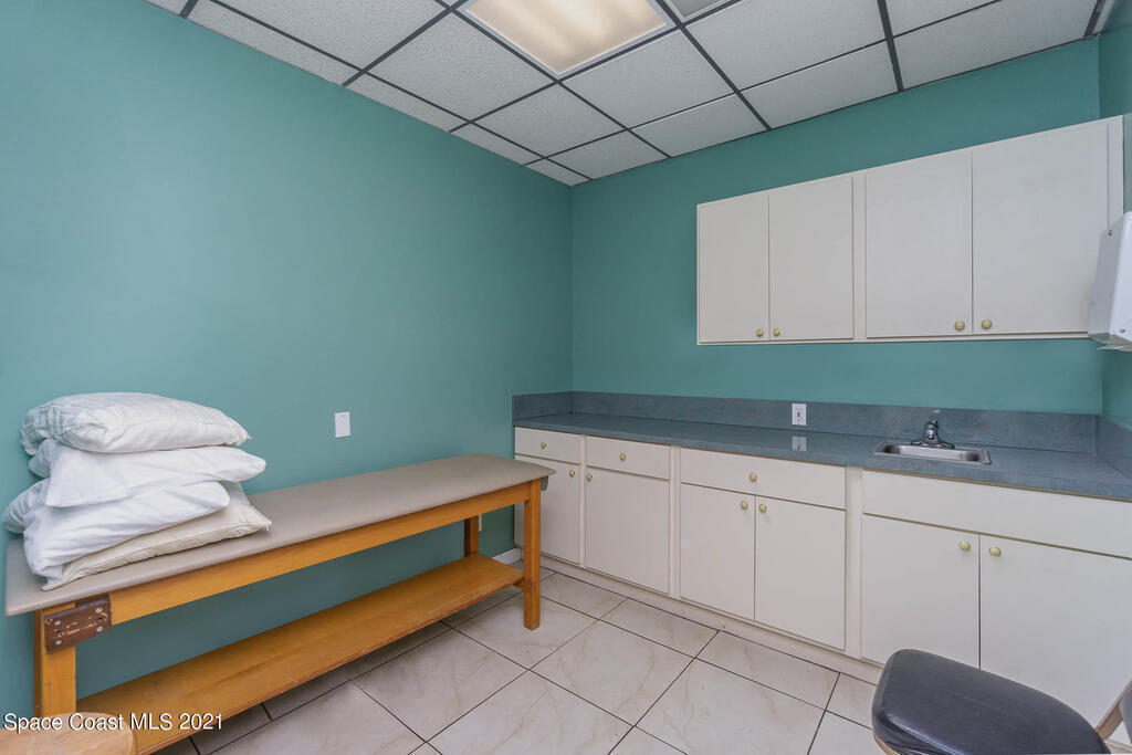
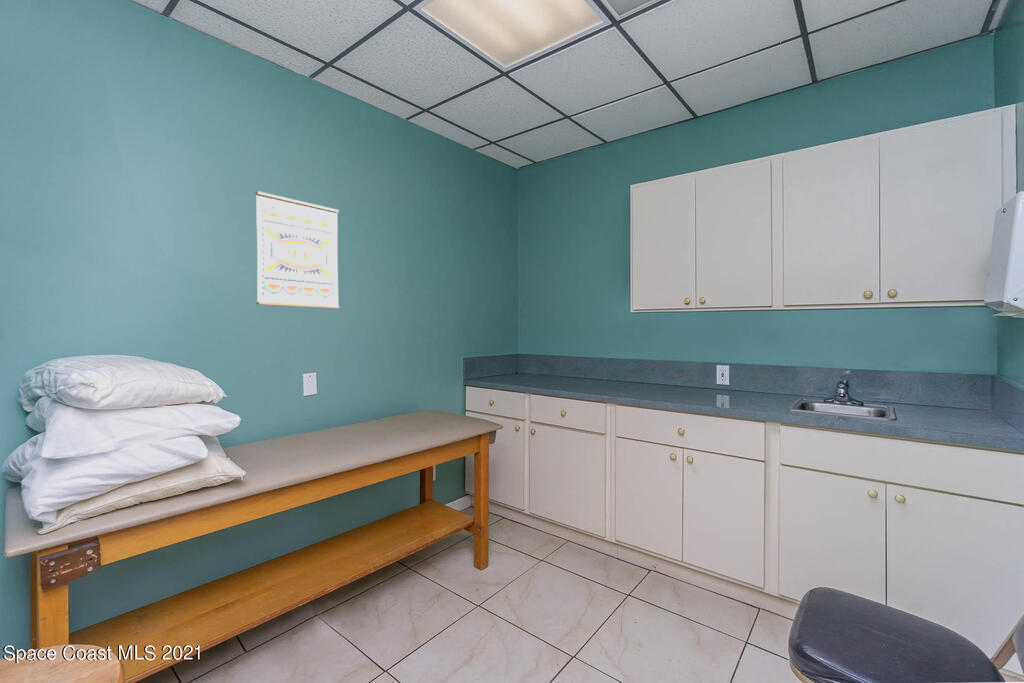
+ wall art (300, 254)
